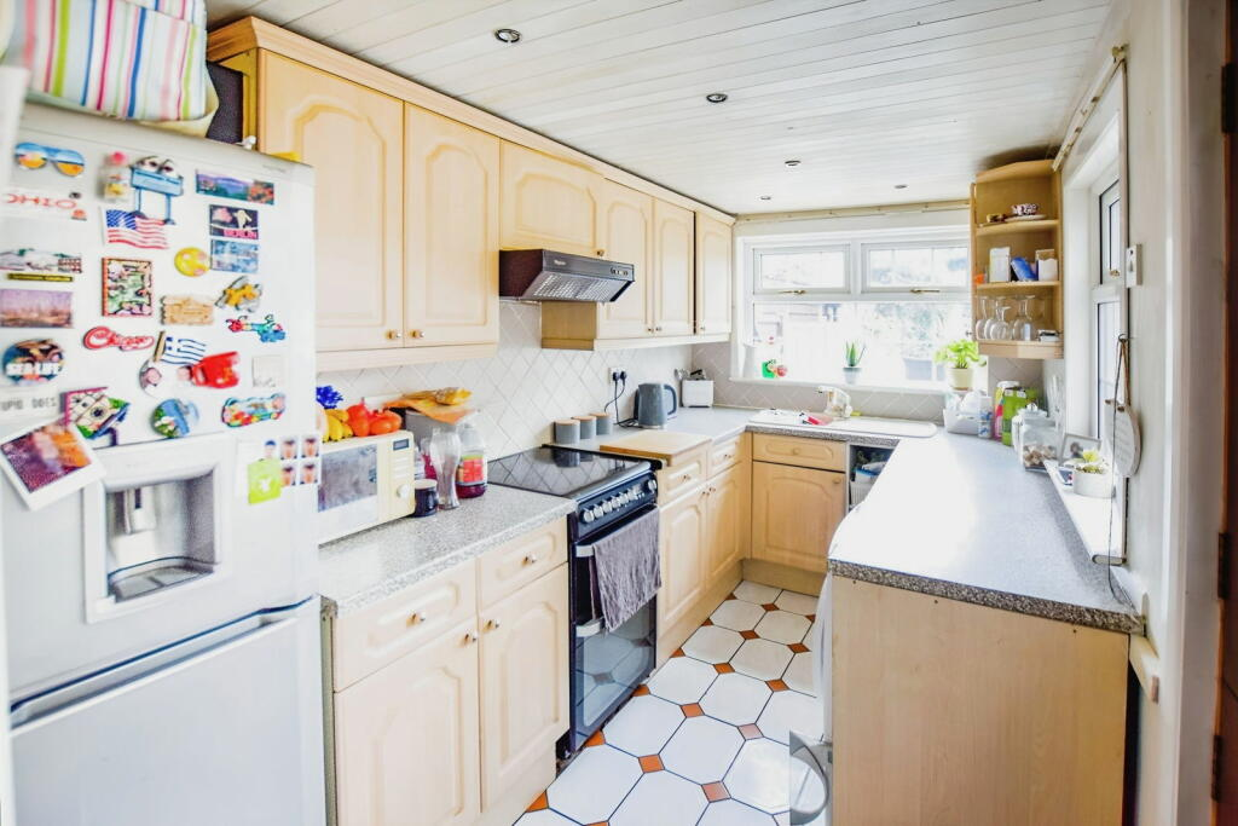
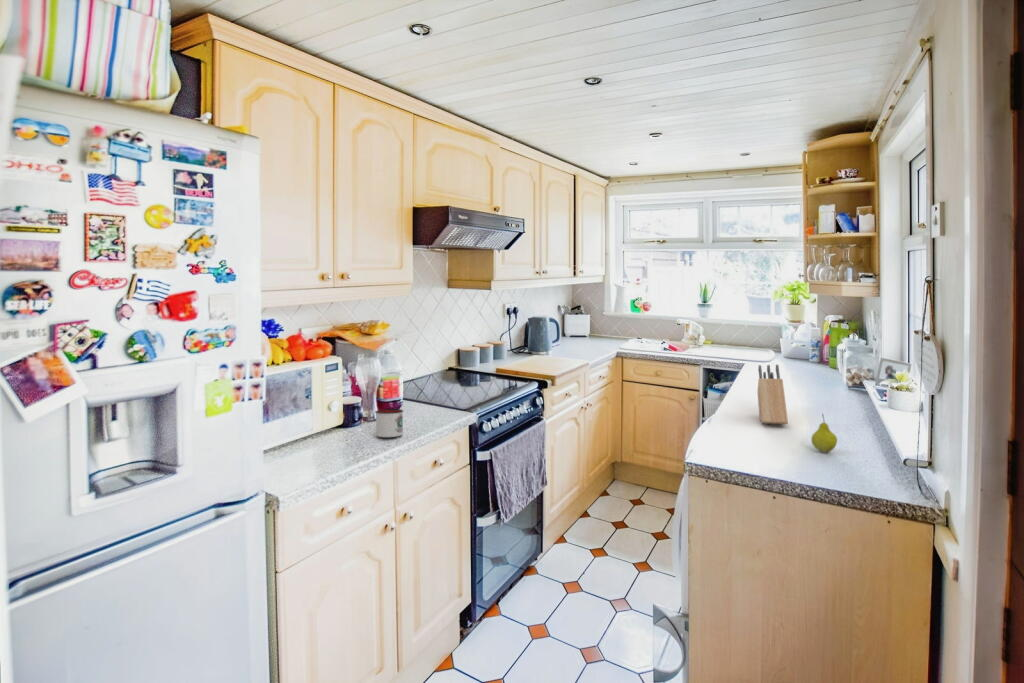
+ mug (391, 422)
+ fruit (824, 432)
+ knife block (771, 392)
